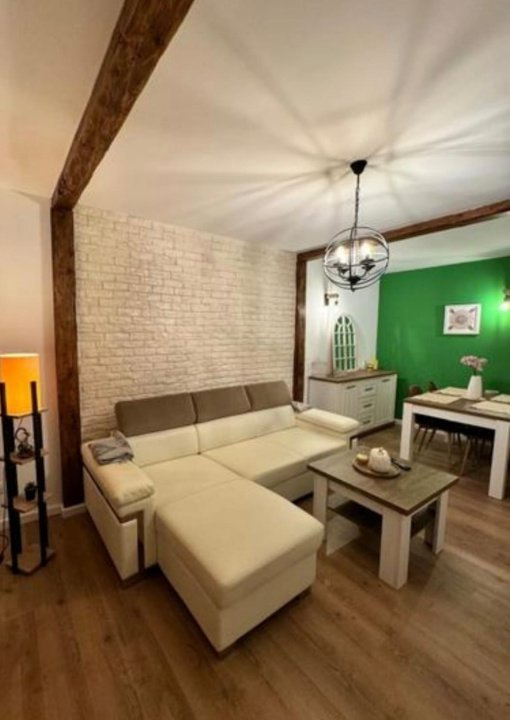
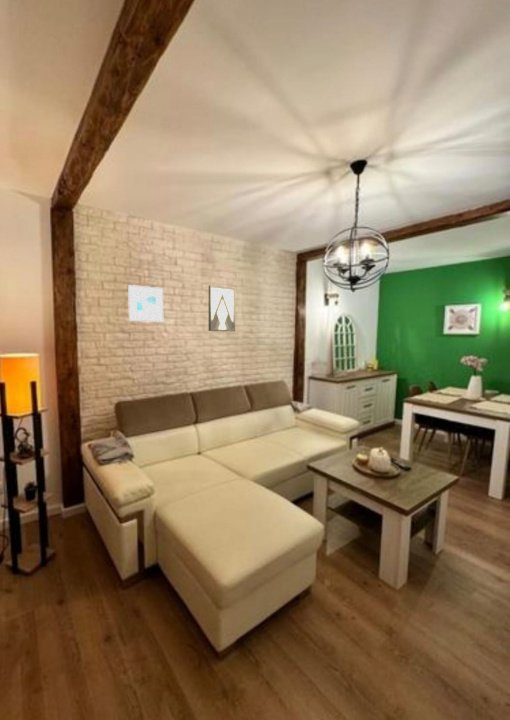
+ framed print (146, 304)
+ wall art (222, 309)
